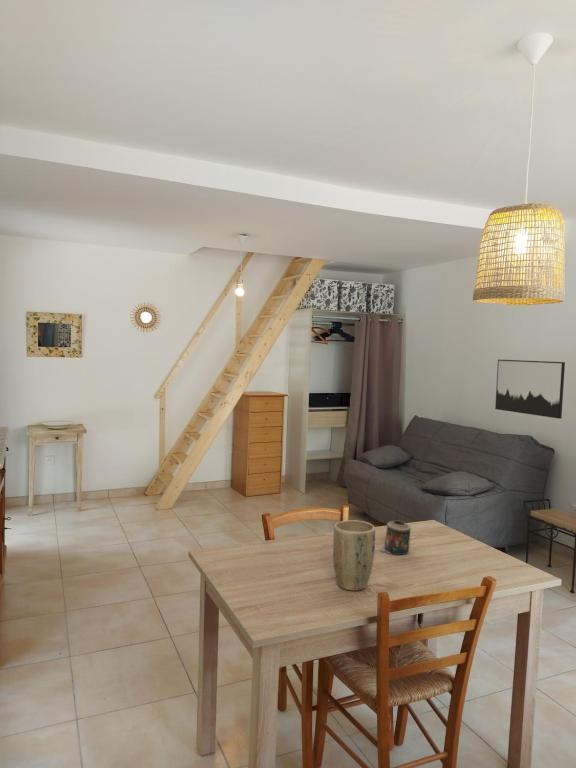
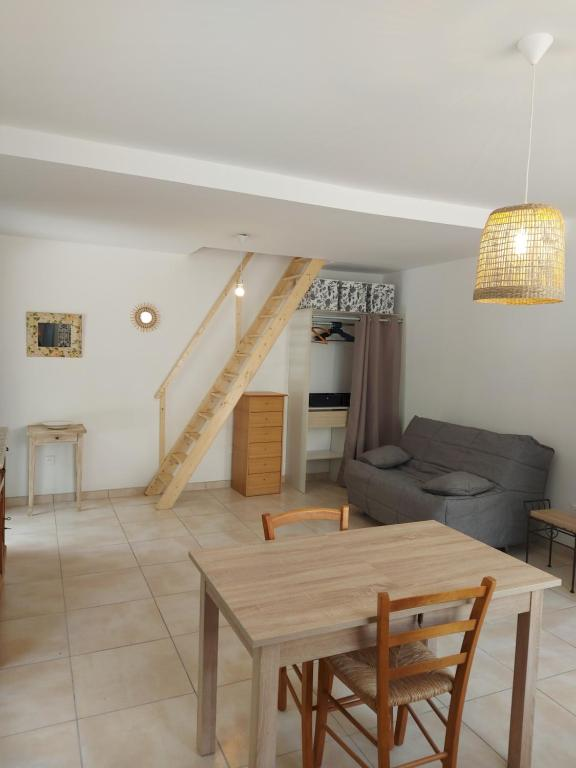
- wall art (527, 387)
- plant pot (353, 555)
- candle (394, 536)
